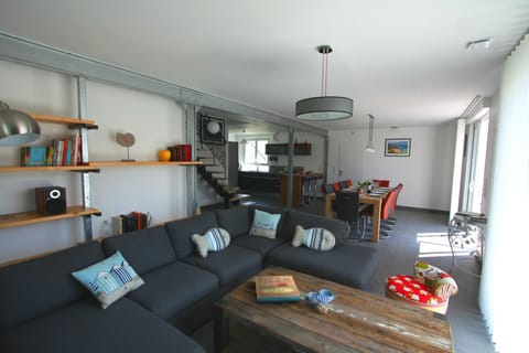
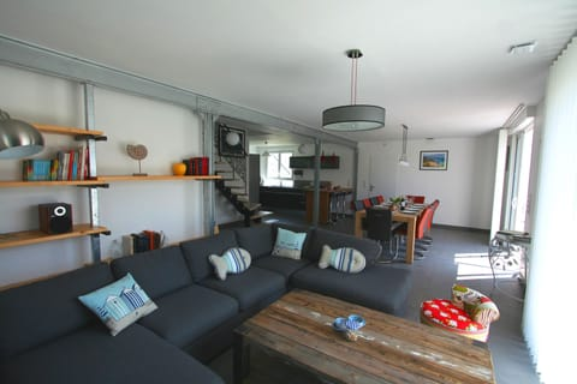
- pizza box (276, 288)
